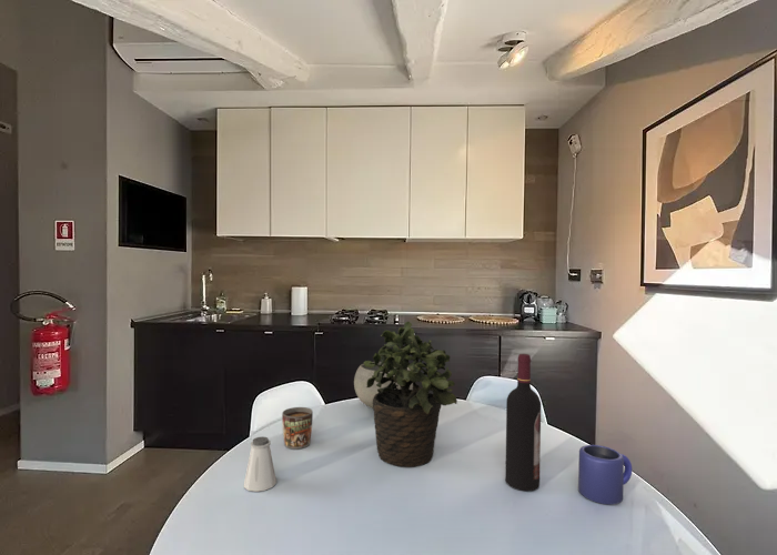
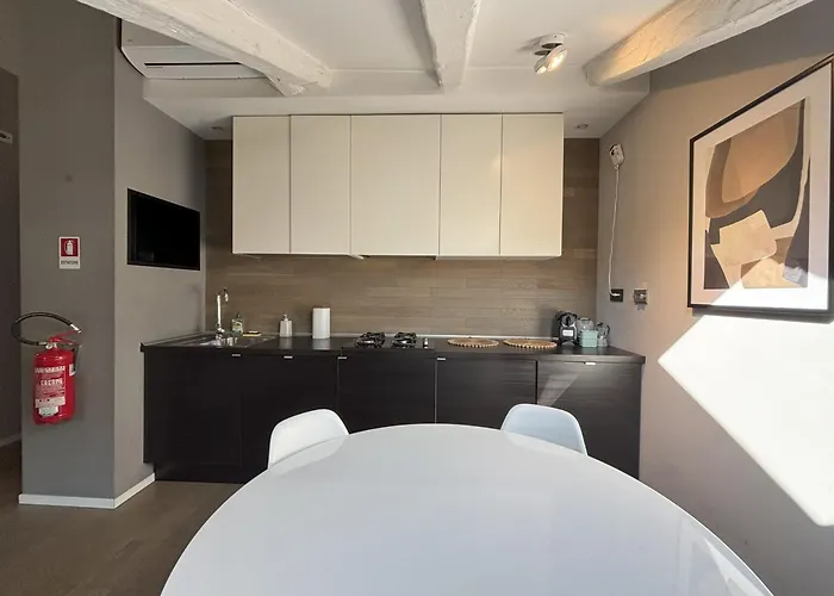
- wine bottle (523, 418)
- bowl (383, 386)
- mug (606, 472)
- saltshaker (260, 461)
- mug (296, 425)
- potted plant (408, 387)
